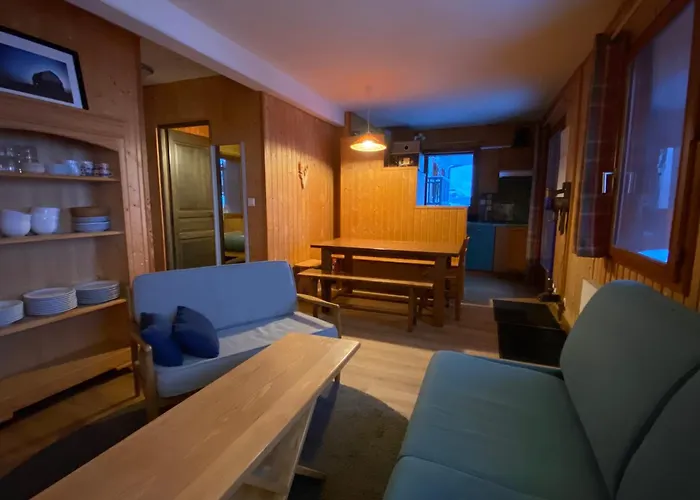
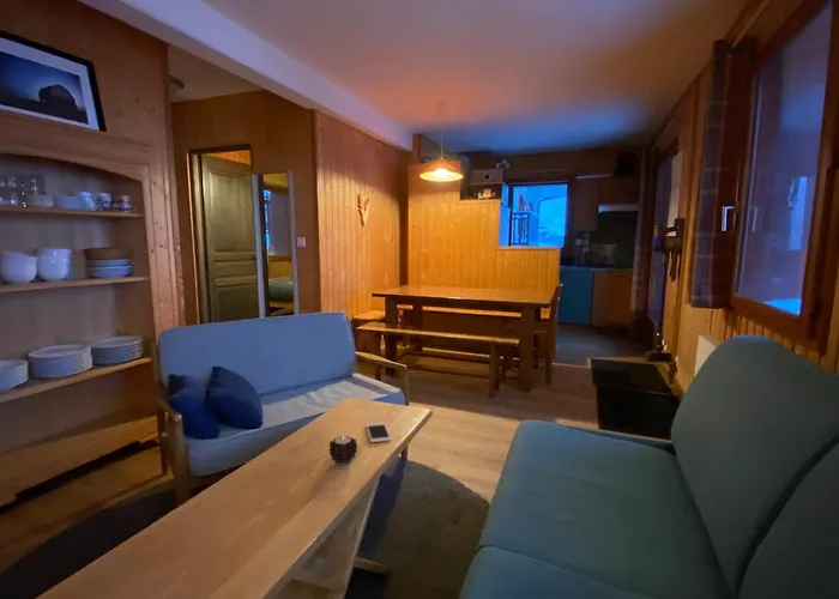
+ cell phone (378, 431)
+ candle (343, 448)
